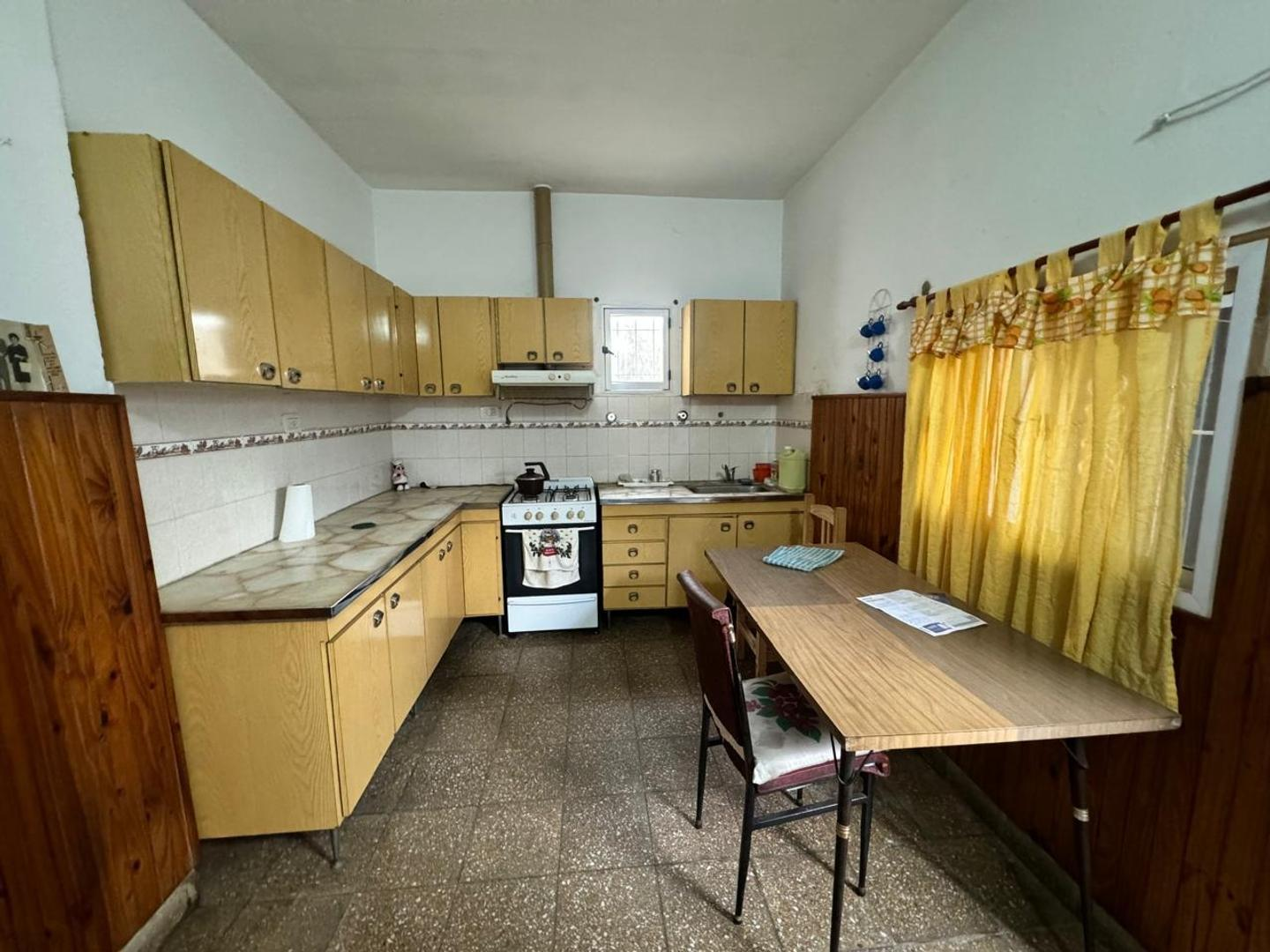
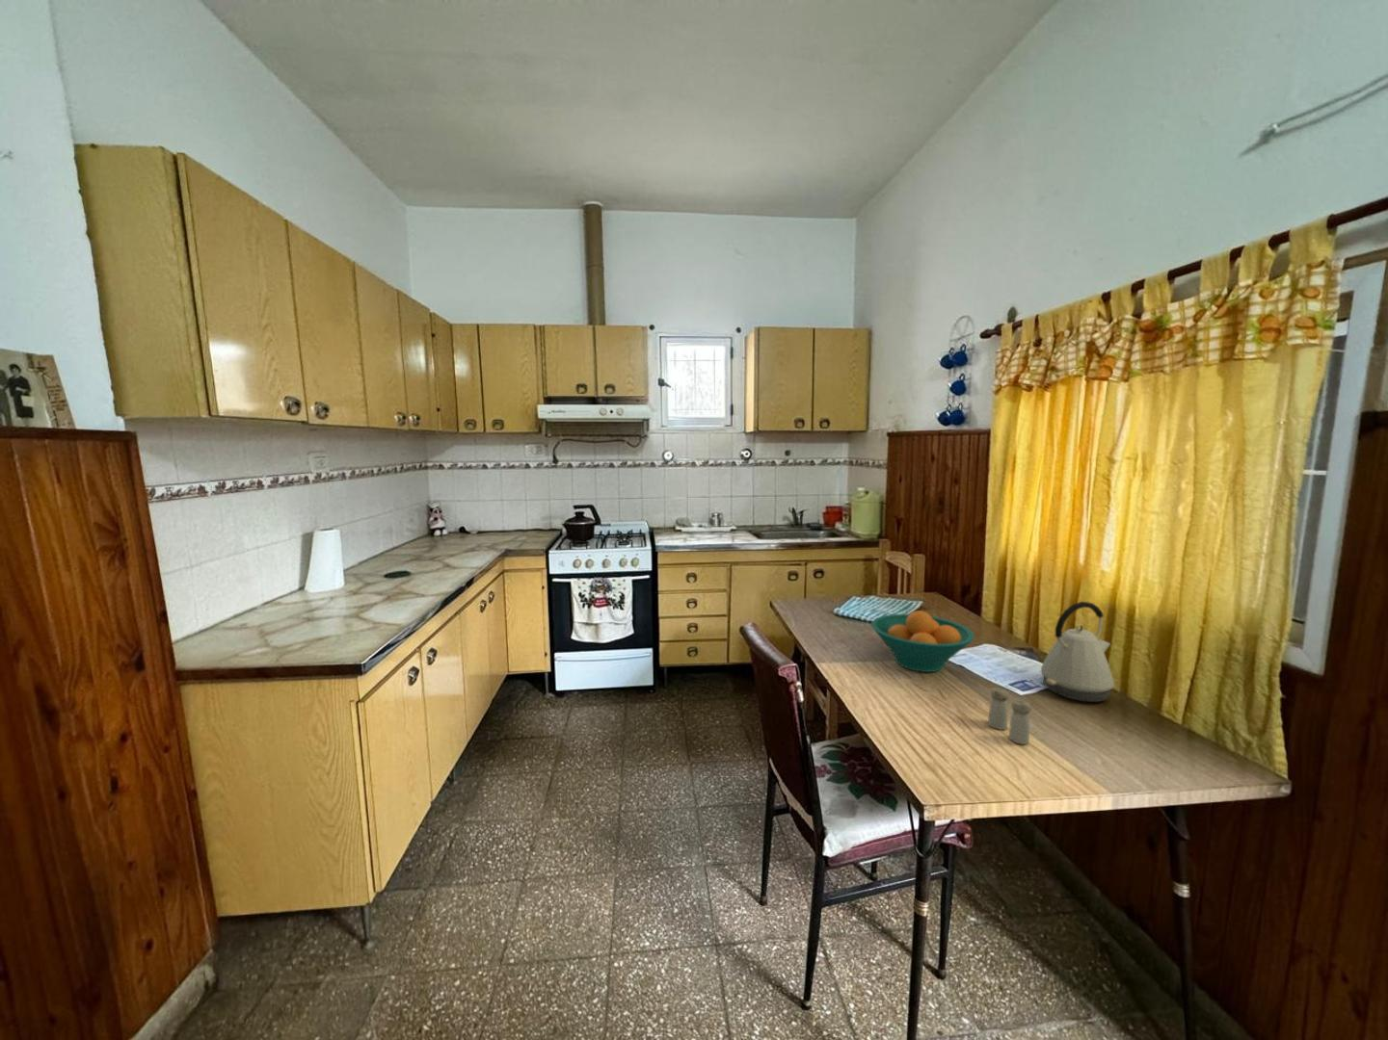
+ salt and pepper shaker (1007, 713)
+ fruit bowl (919, 638)
+ kettle (1080, 646)
